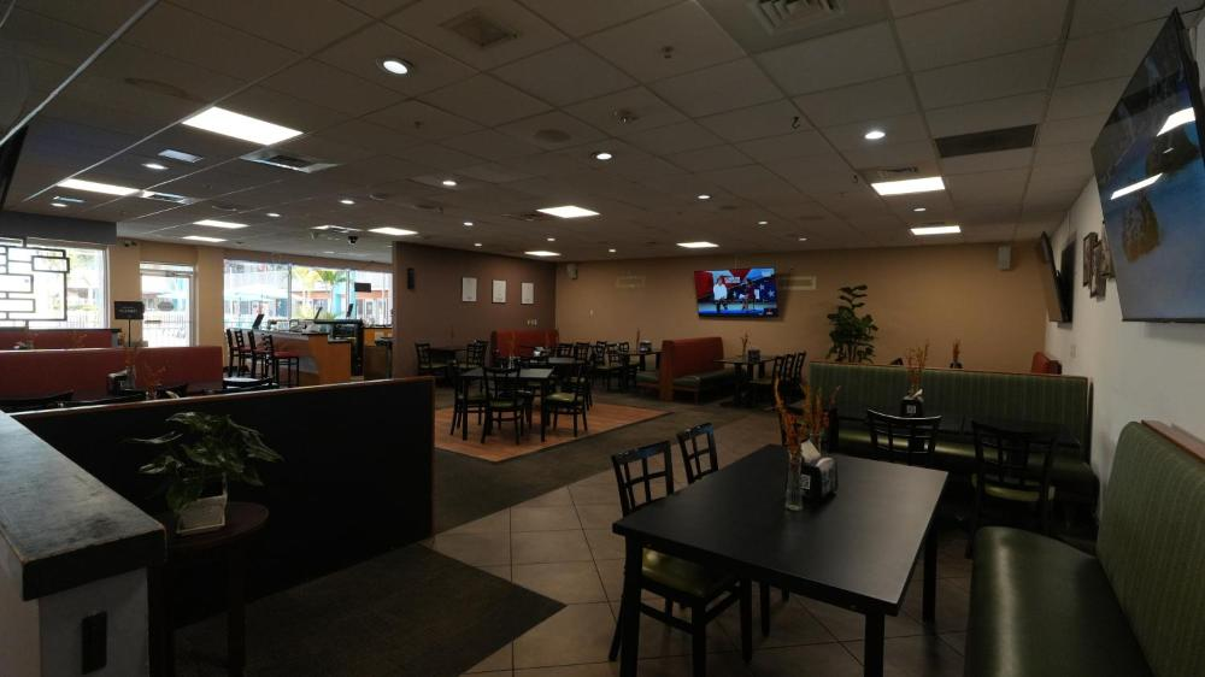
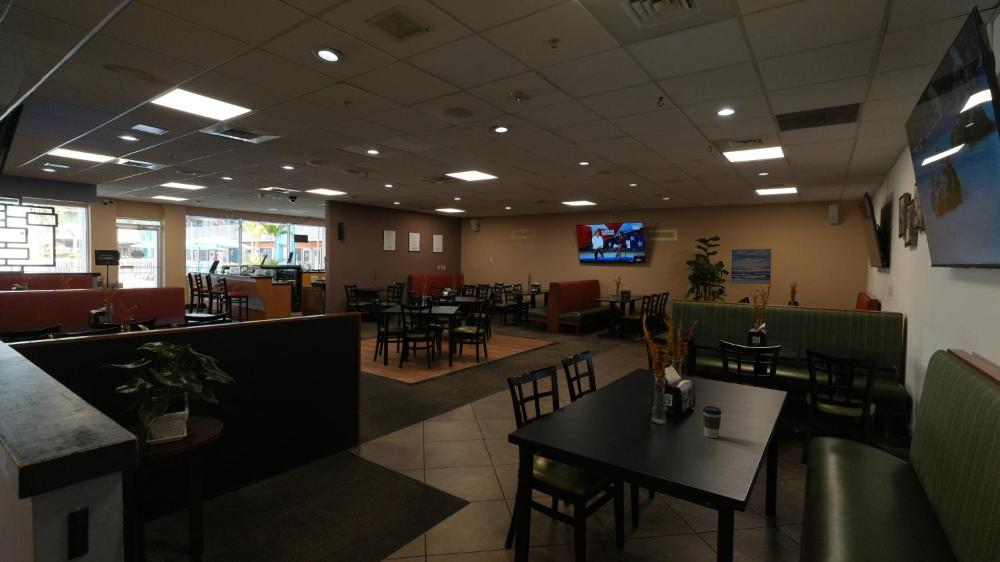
+ coffee cup (711, 422)
+ wall art (750, 266)
